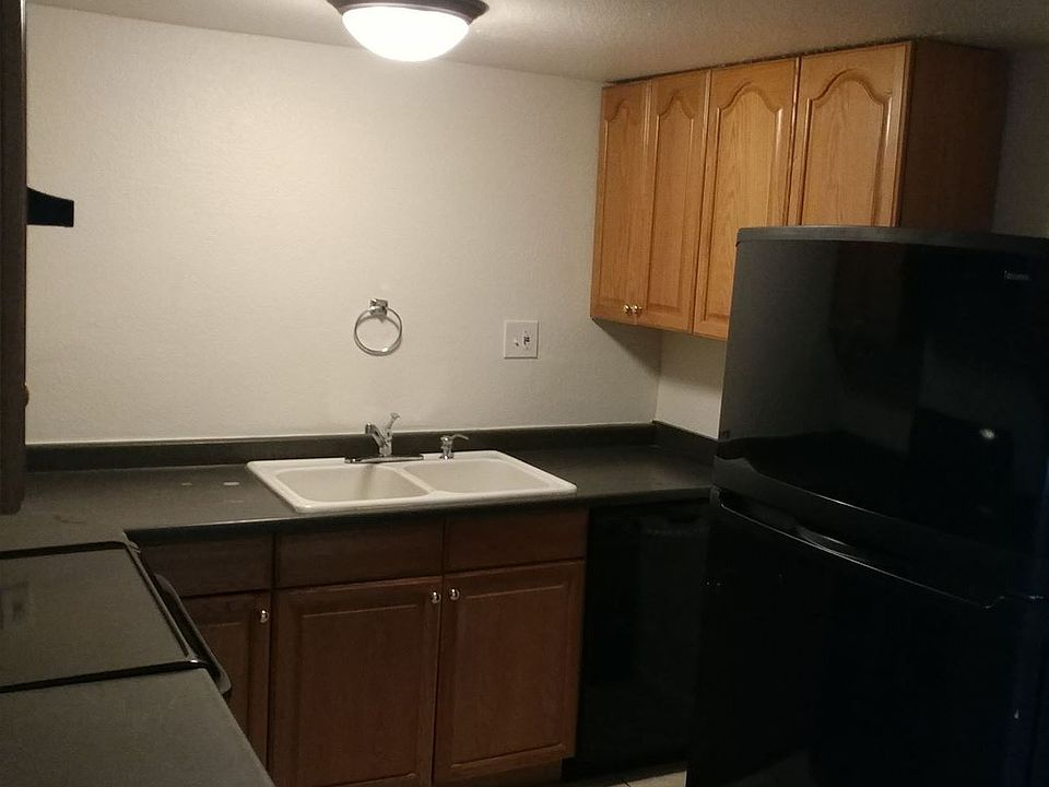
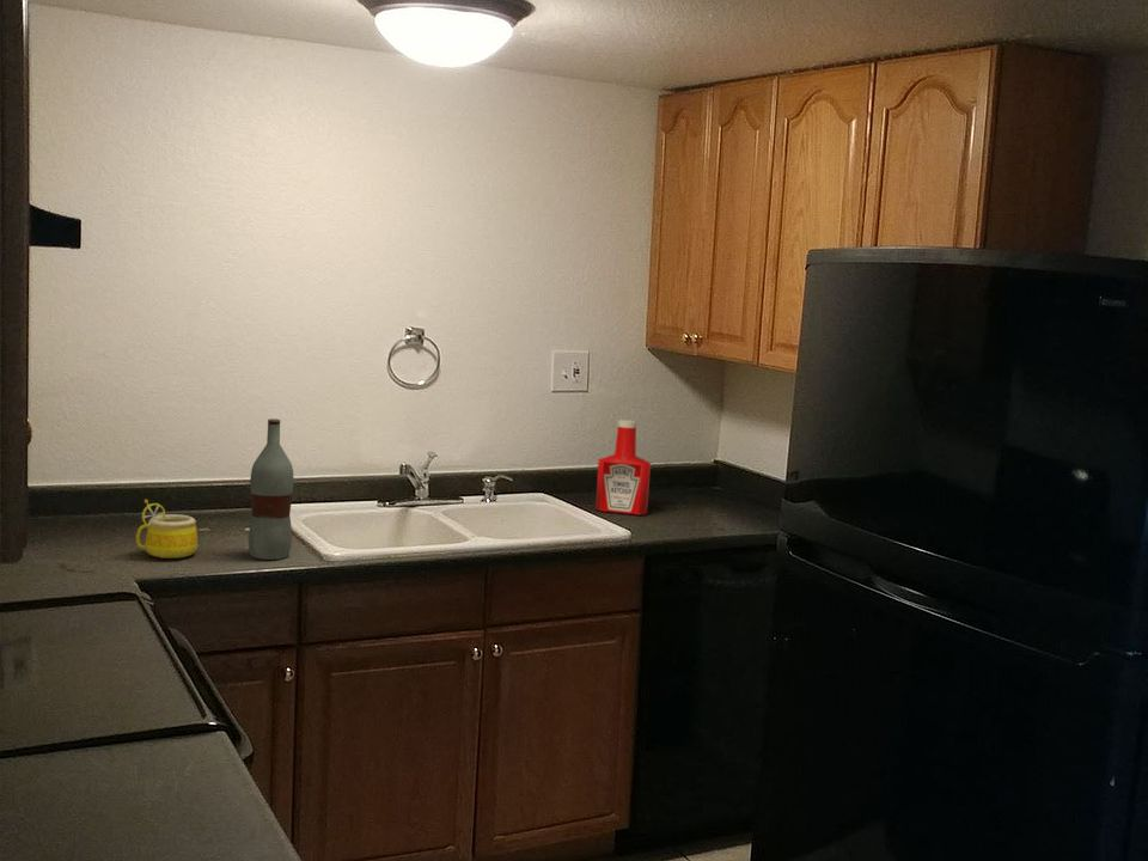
+ bottle (271, 487)
+ soap bottle (624, 465)
+ mug (167, 527)
